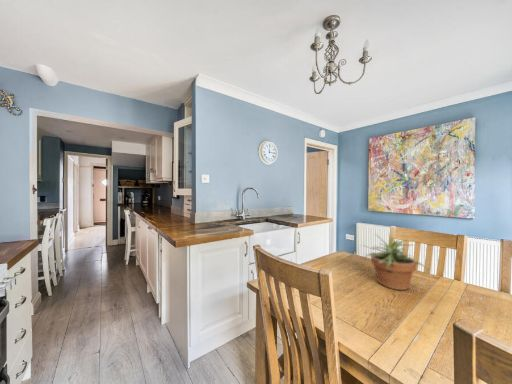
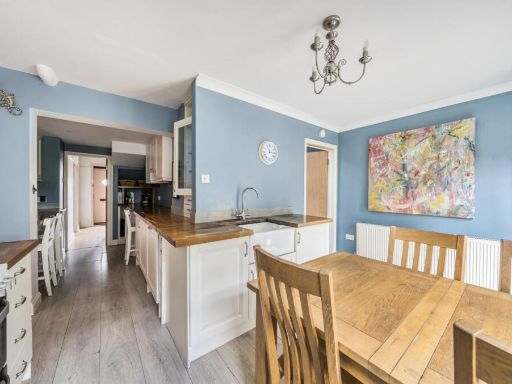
- potted plant (392, 259)
